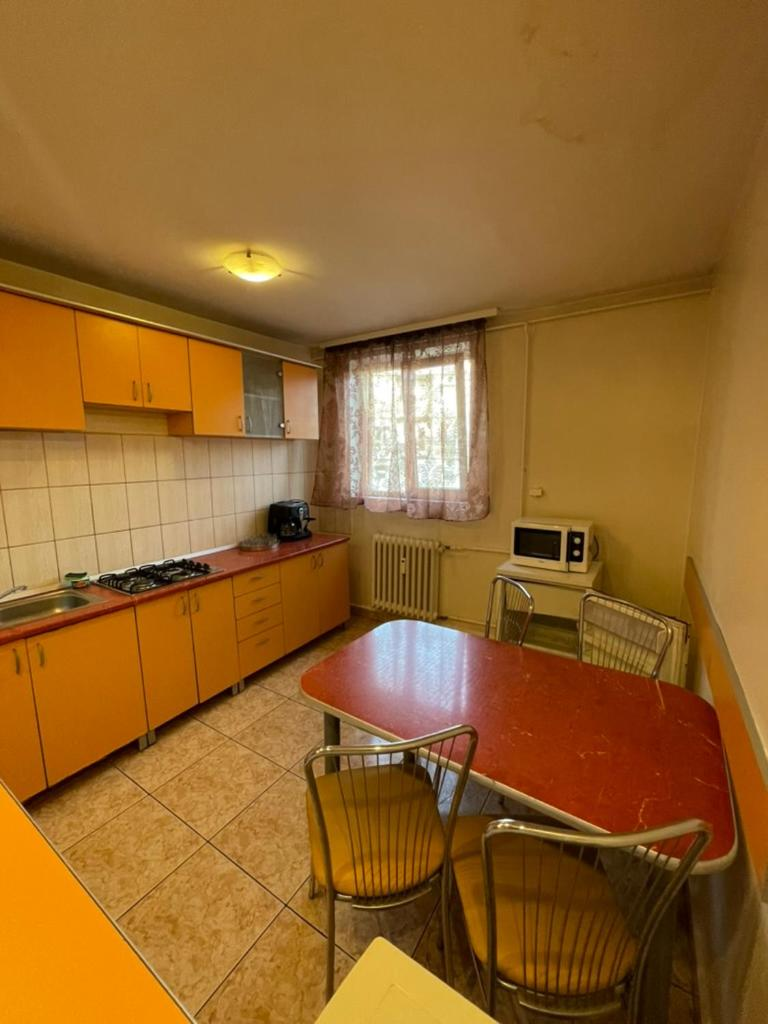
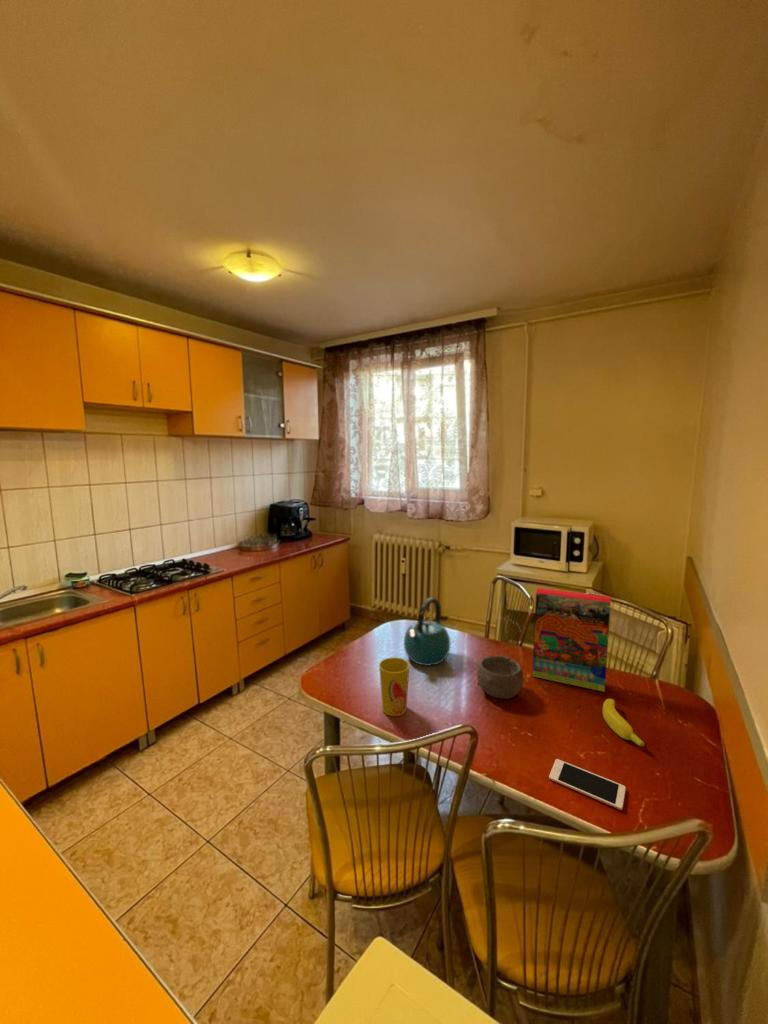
+ cell phone (586, 782)
+ bowl (499, 678)
+ kettle (425, 630)
+ banana (622, 719)
+ cup (394, 686)
+ cereal box (569, 637)
